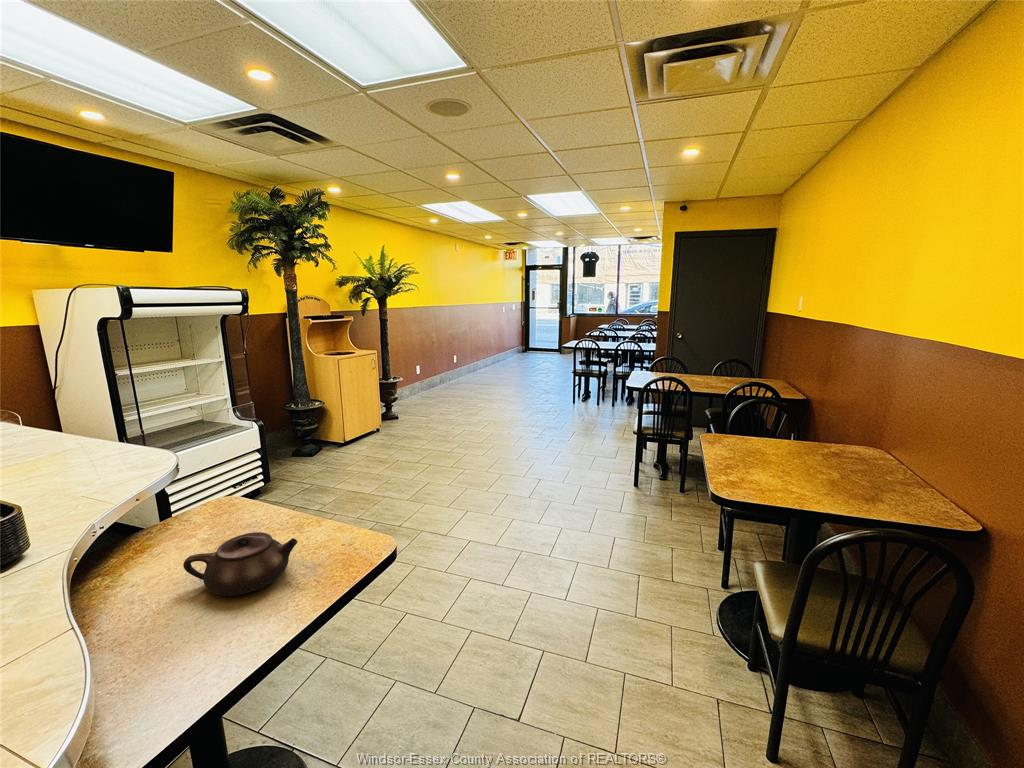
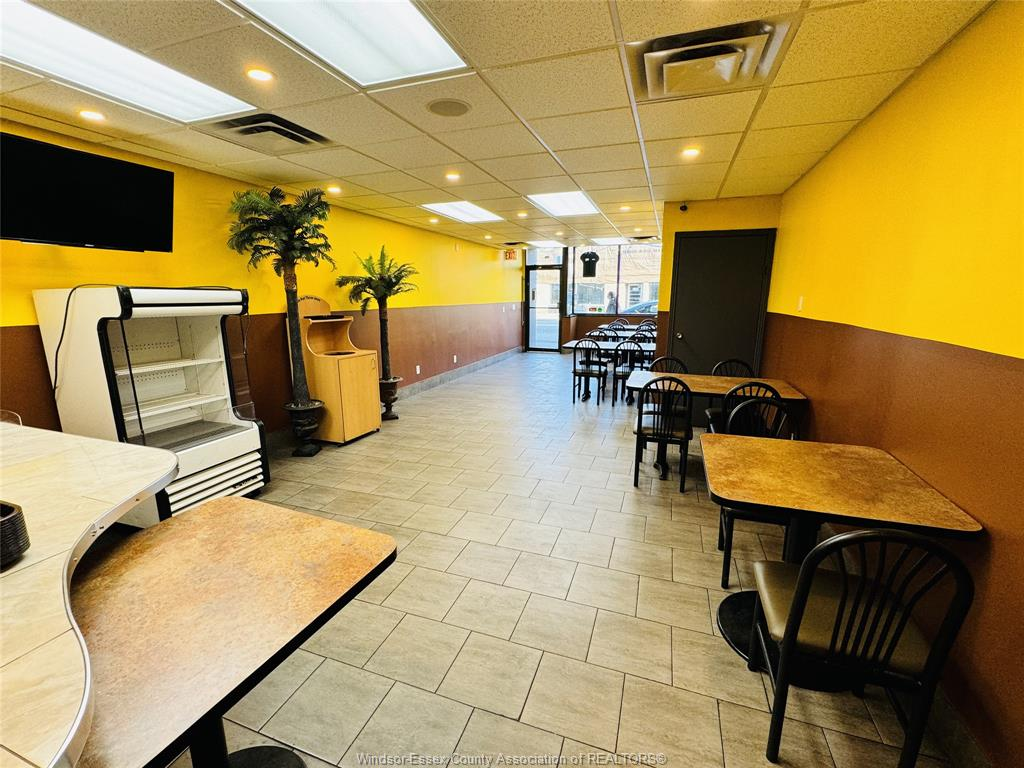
- teapot (244, 557)
